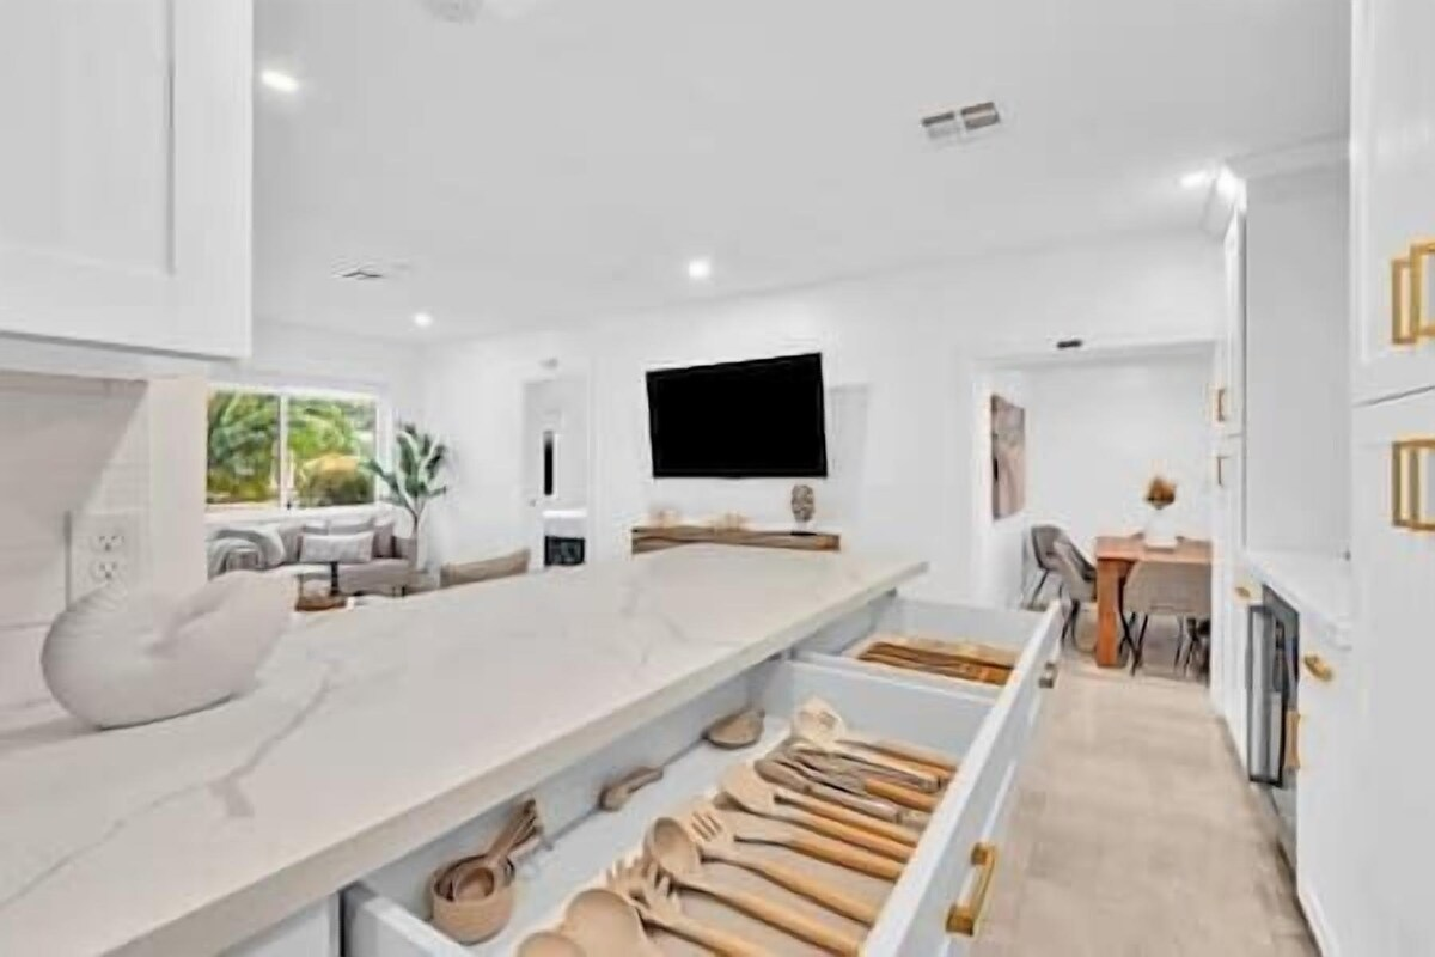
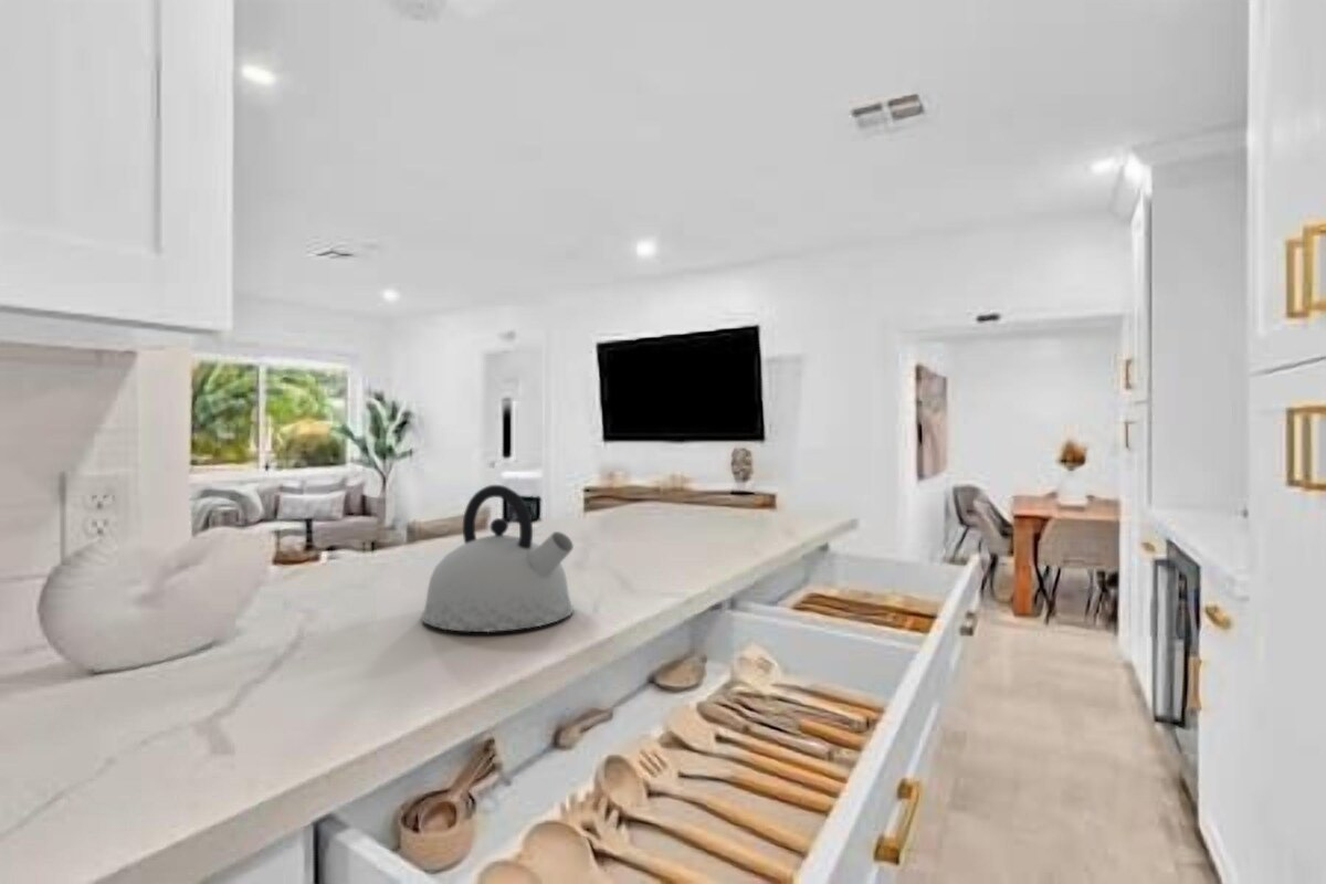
+ kettle (504, 549)
